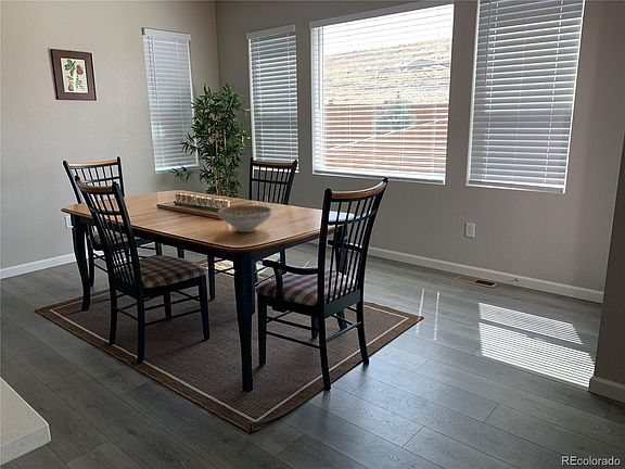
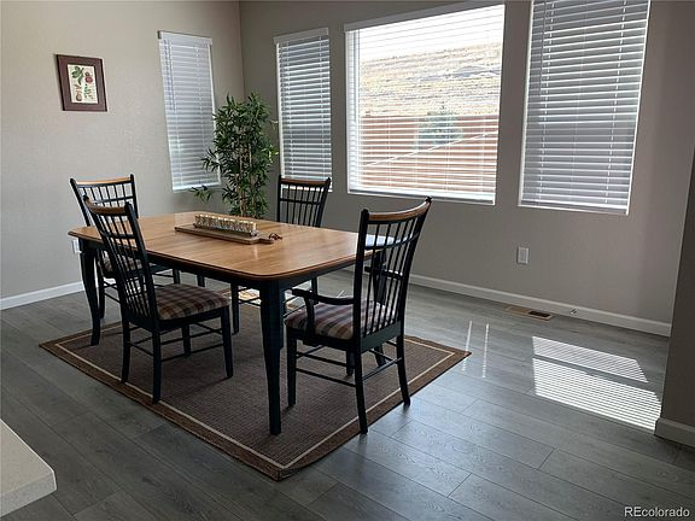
- decorative bowl (245, 219)
